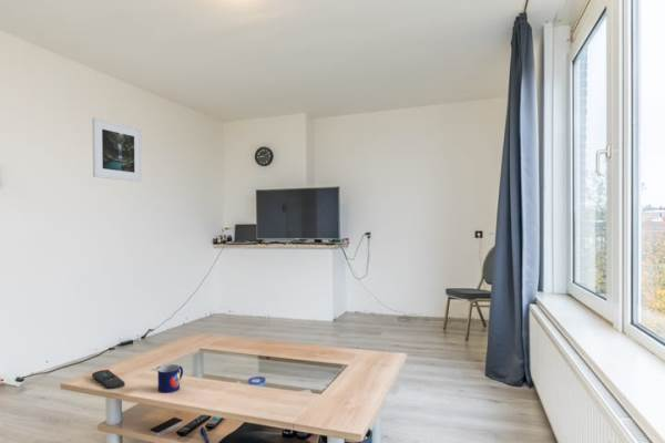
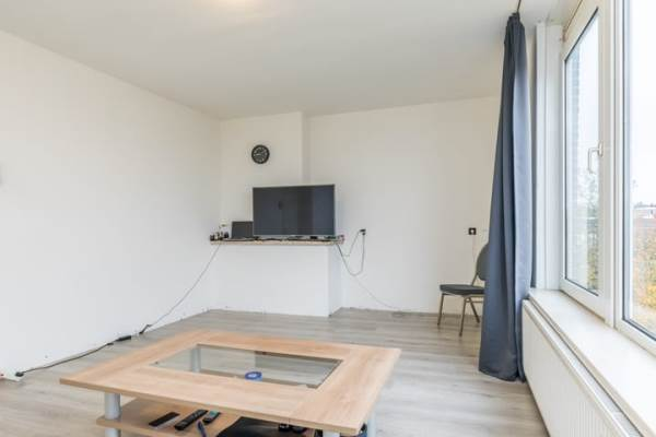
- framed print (119, 152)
- remote control (108, 379)
- mug (172, 377)
